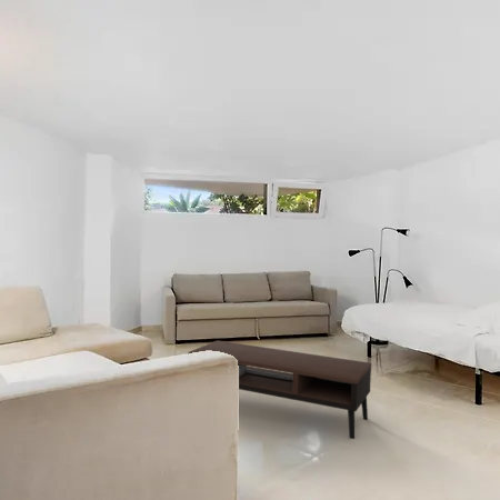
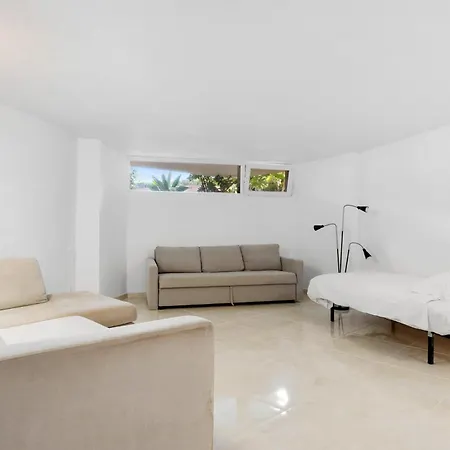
- coffee table (277, 384)
